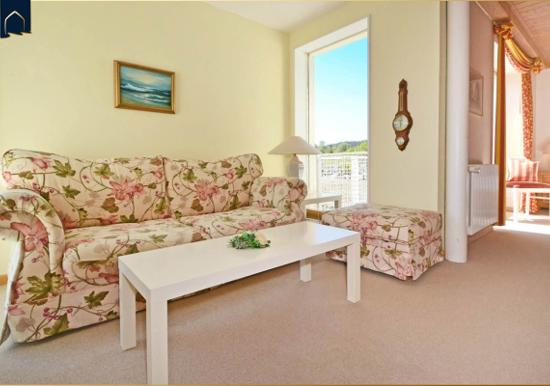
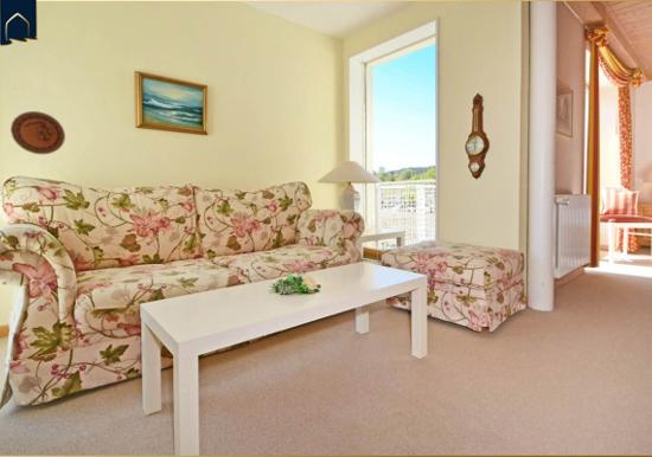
+ decorative plate (38, 133)
